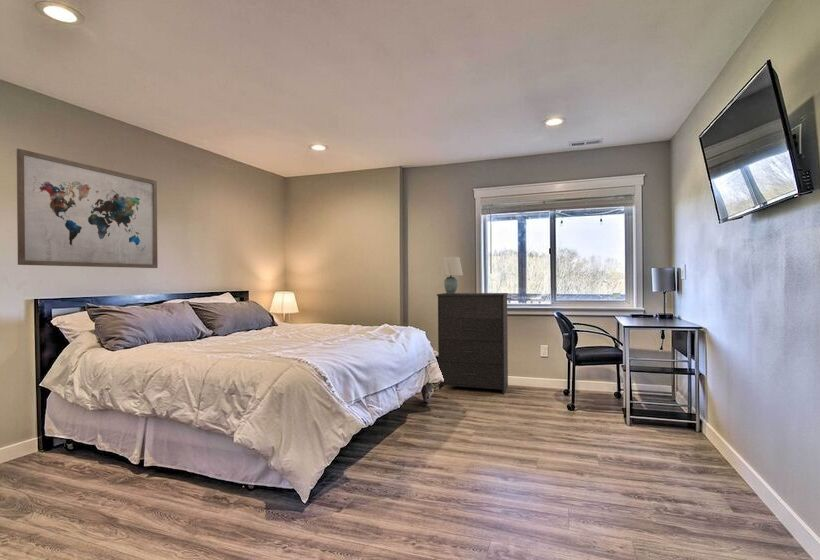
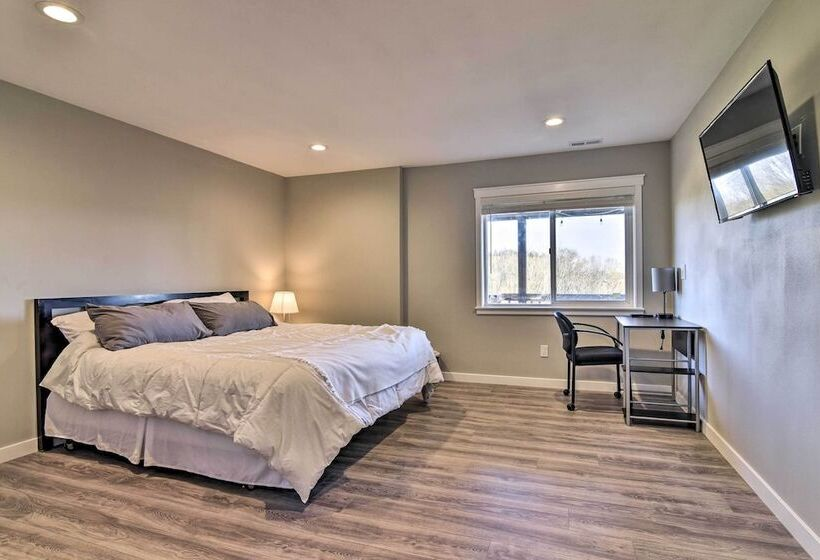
- dresser (473, 340)
- wall art (97, 217)
- table lamp (450, 275)
